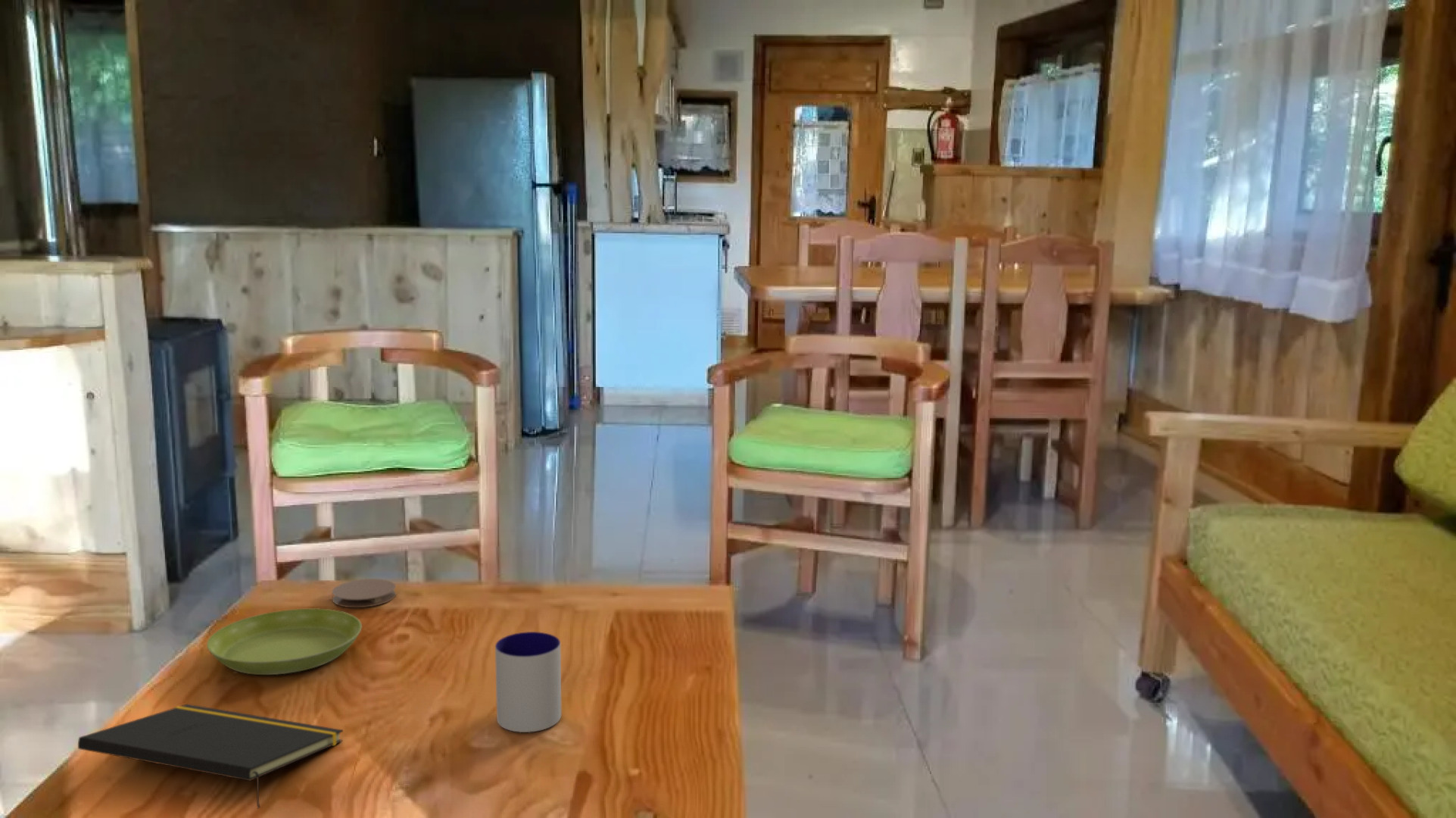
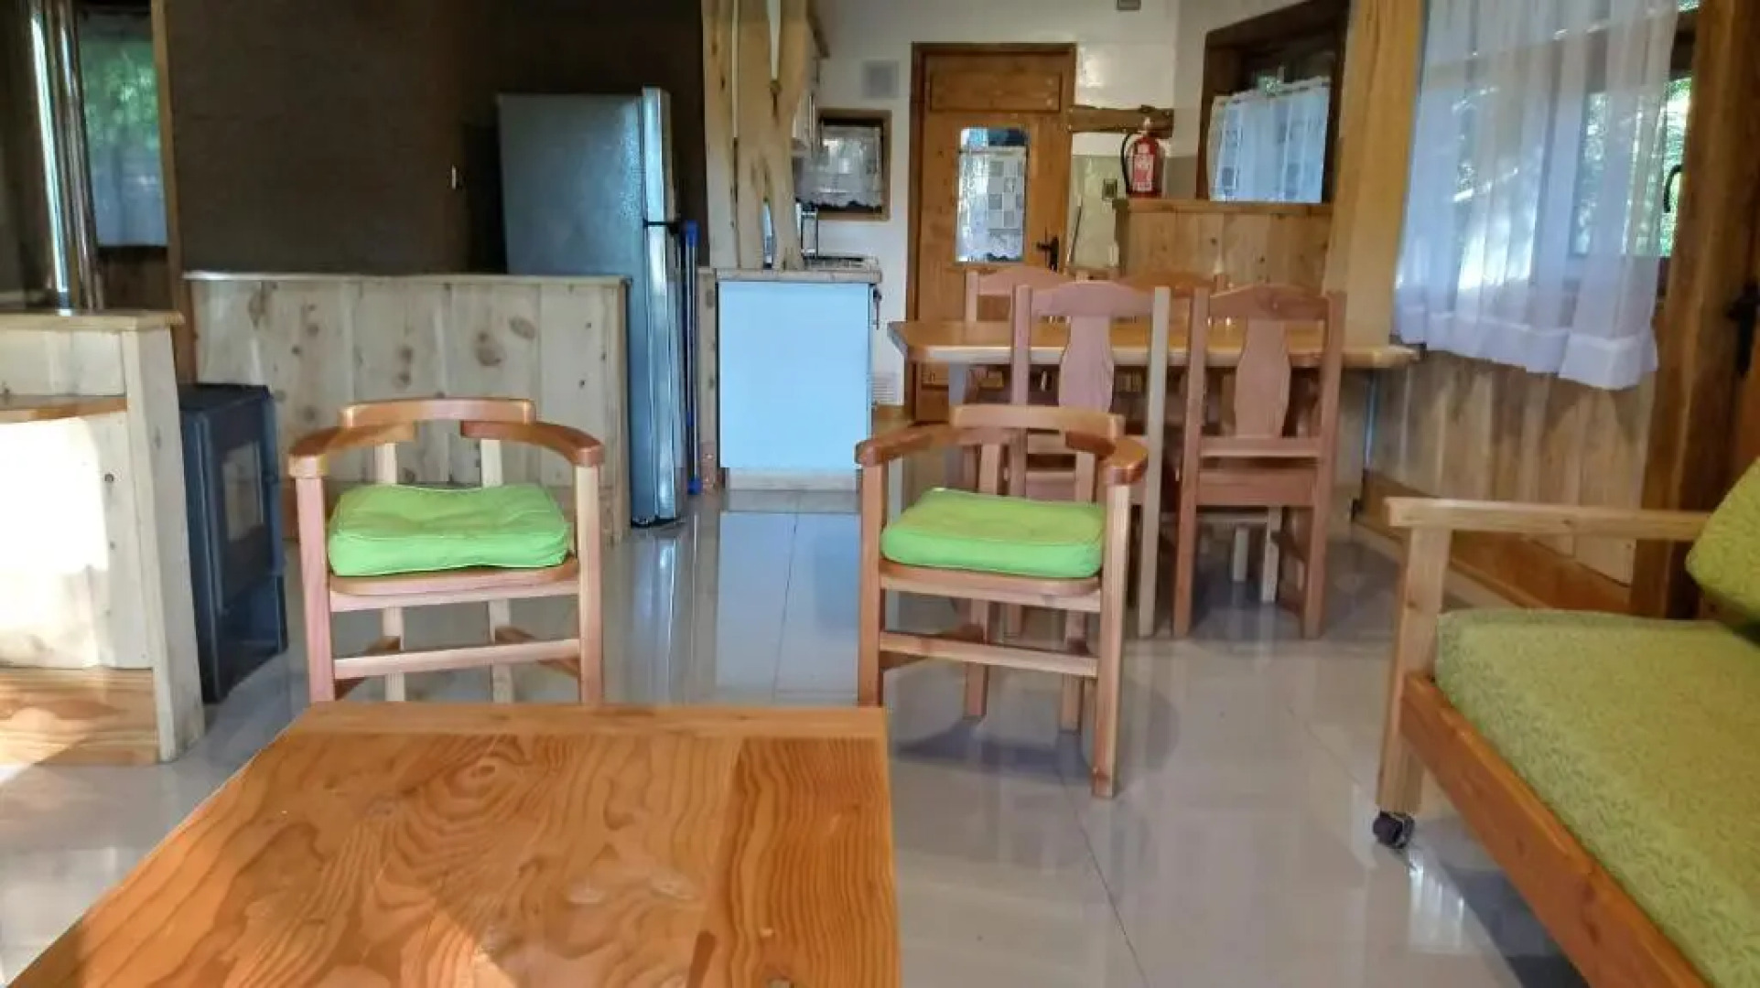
- mug (531, 675)
- notepad (215, 739)
- coaster (364, 592)
- saucer (286, 643)
